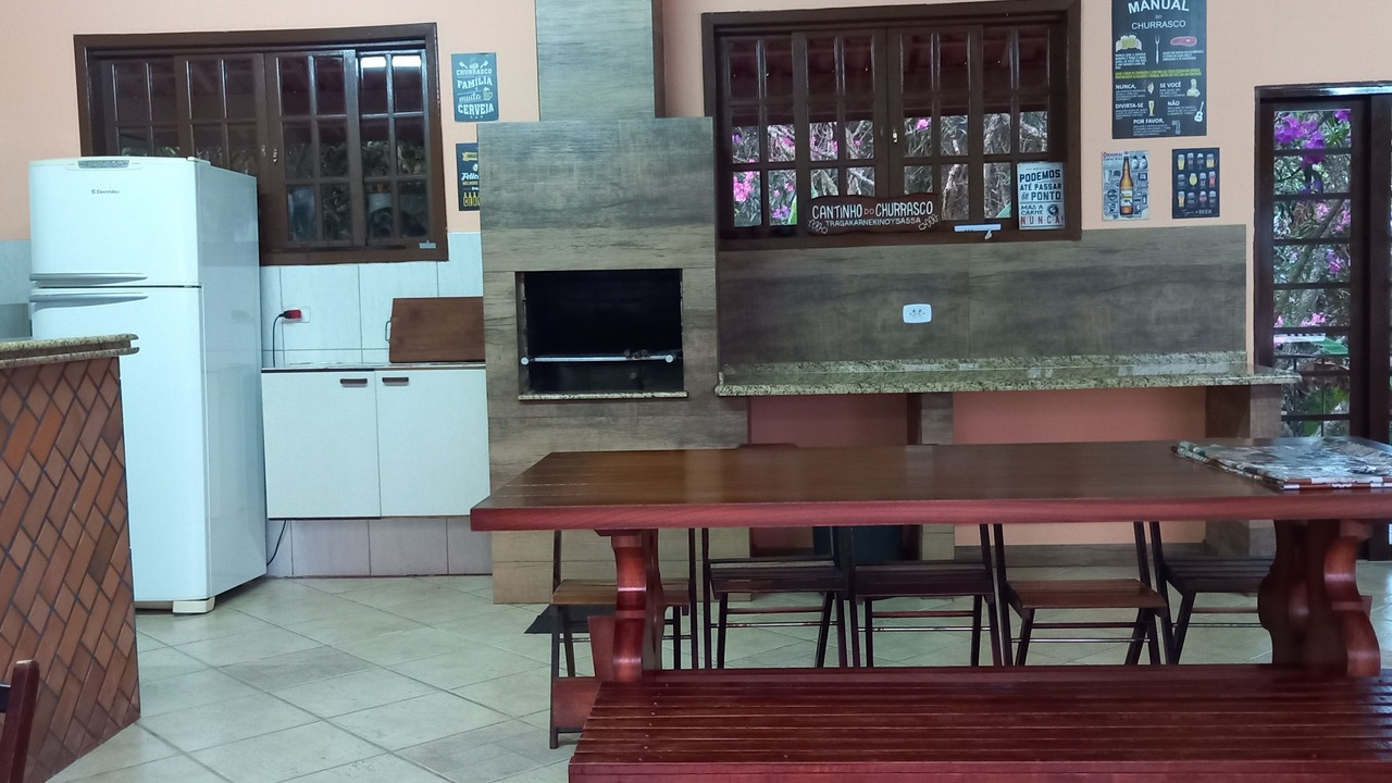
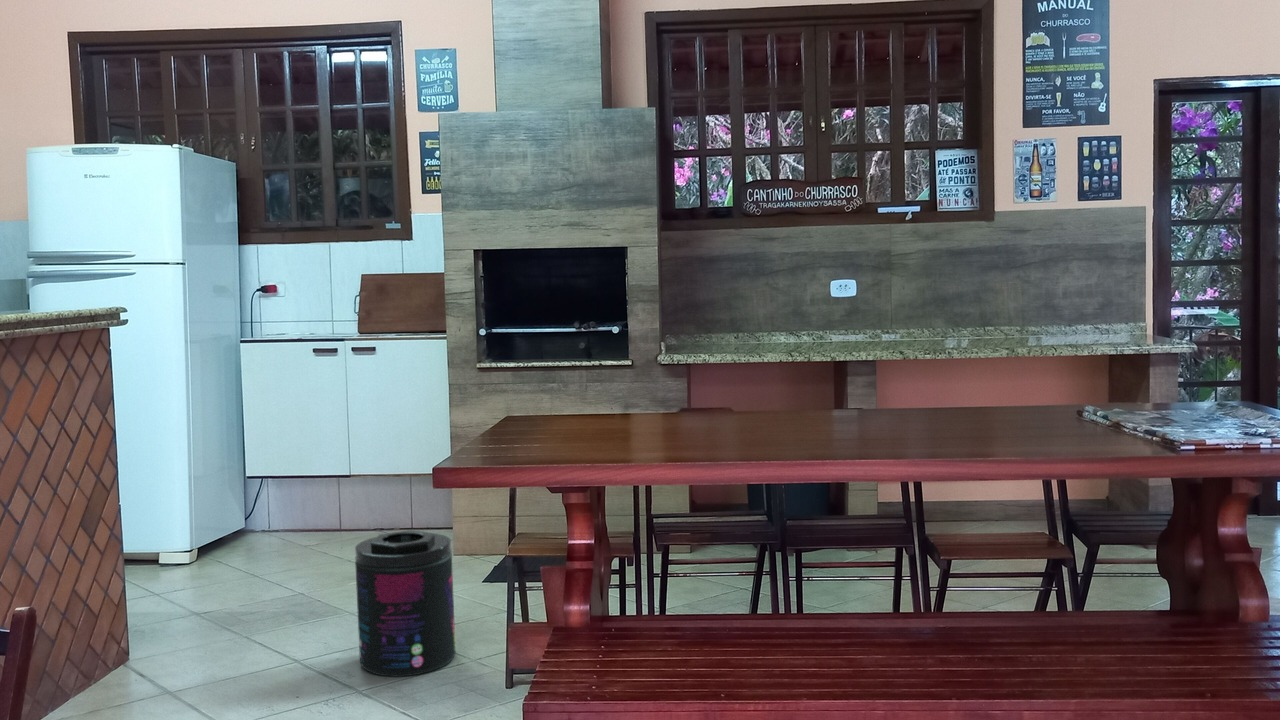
+ supplement container (405, 599)
